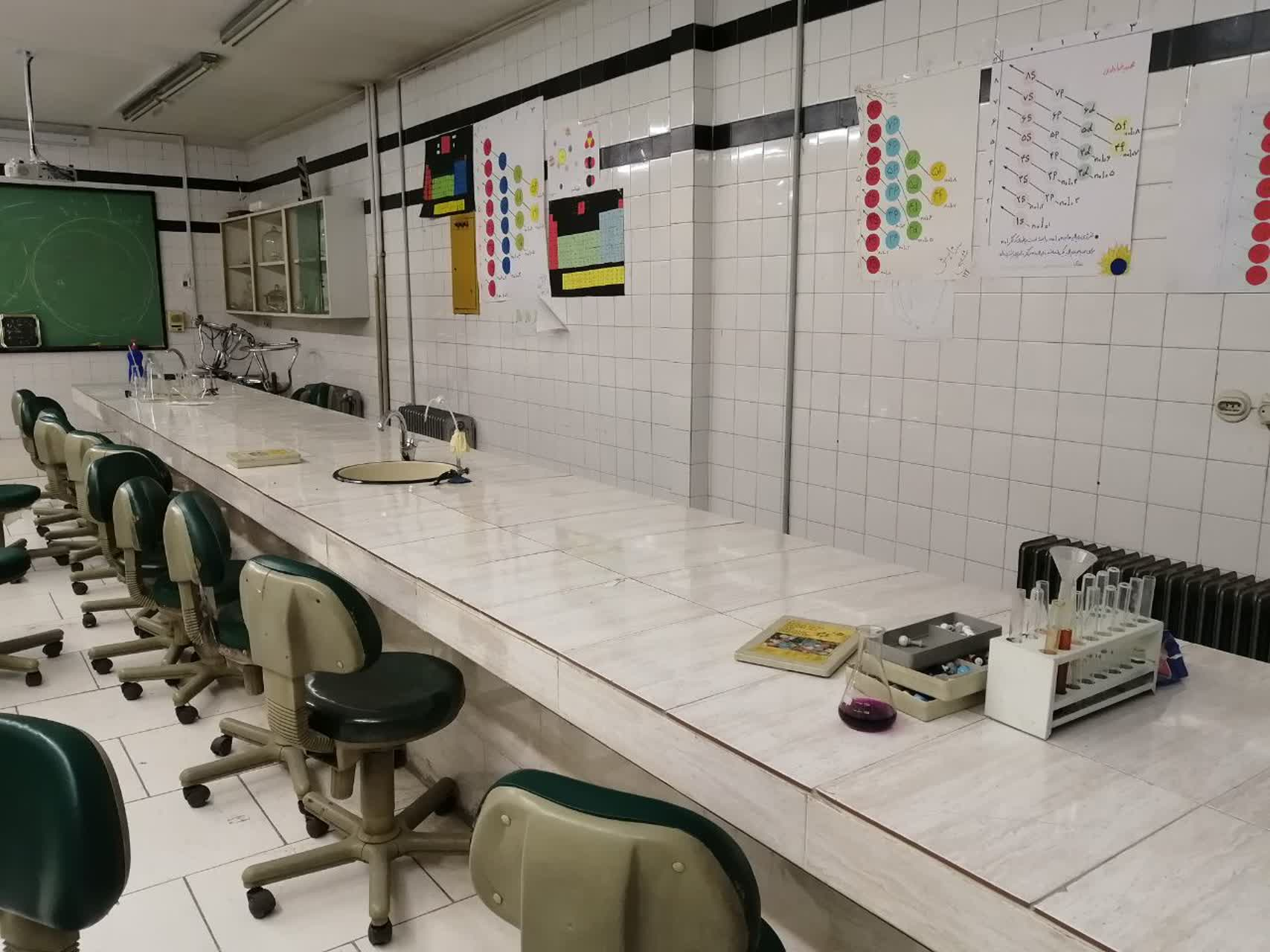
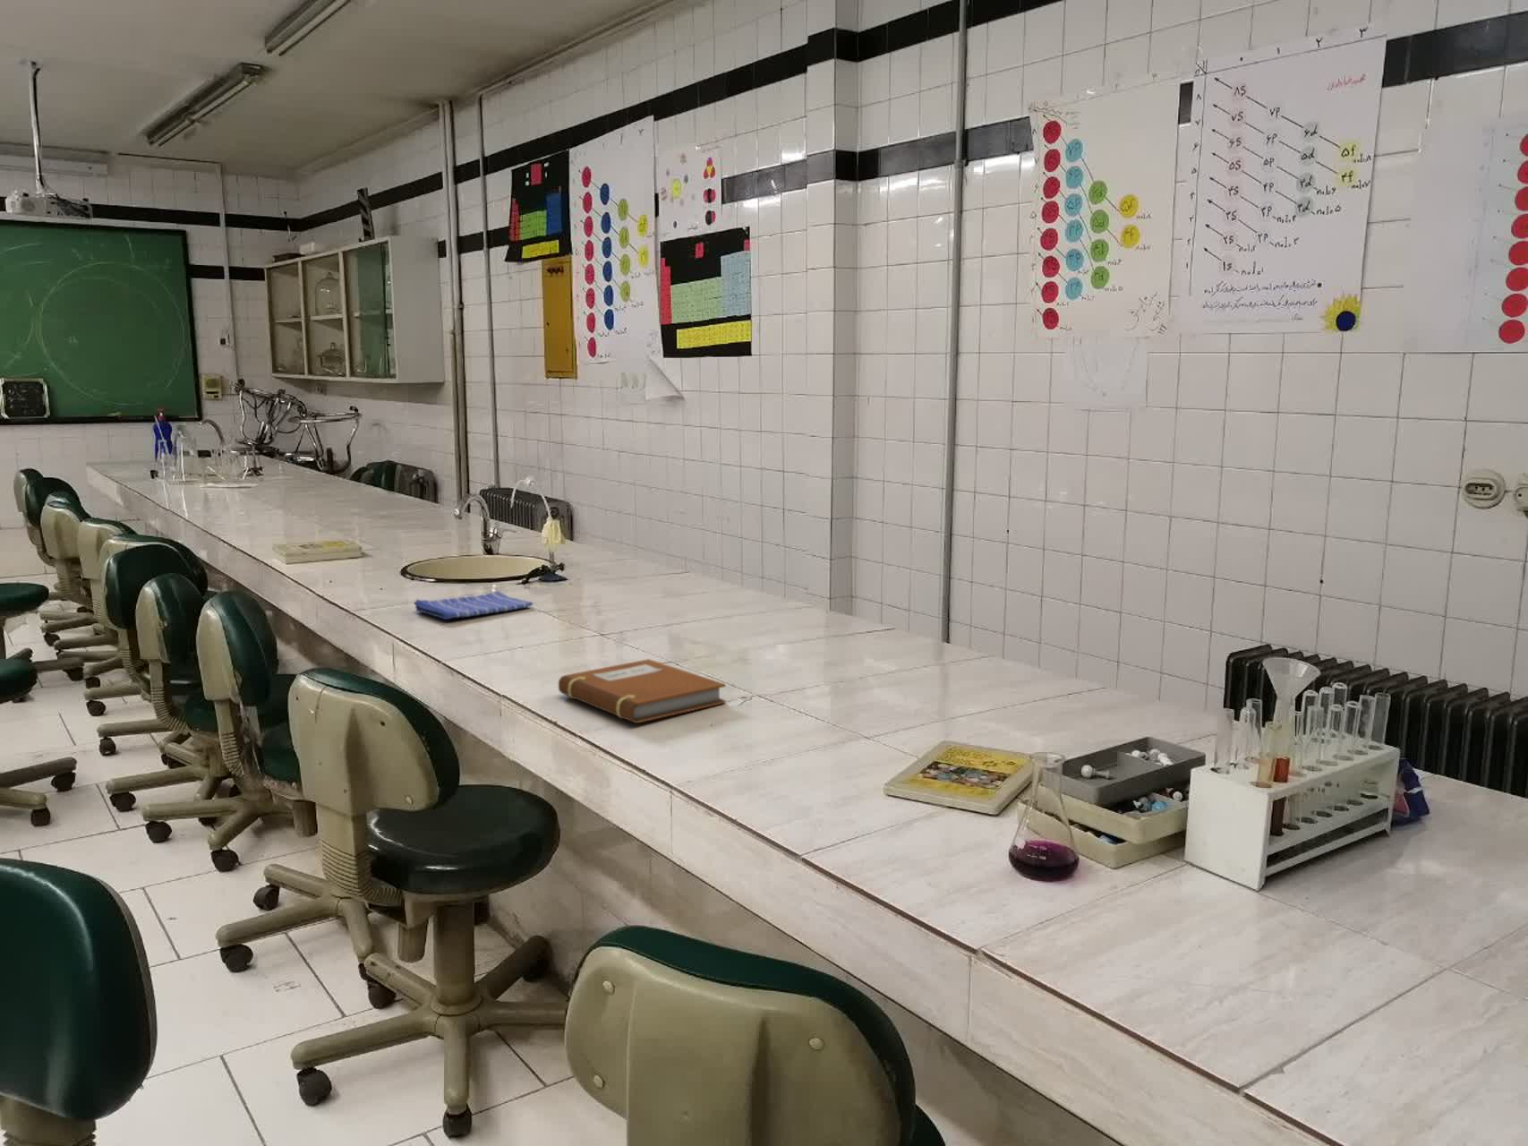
+ dish towel (473, 603)
+ notebook (638, 689)
